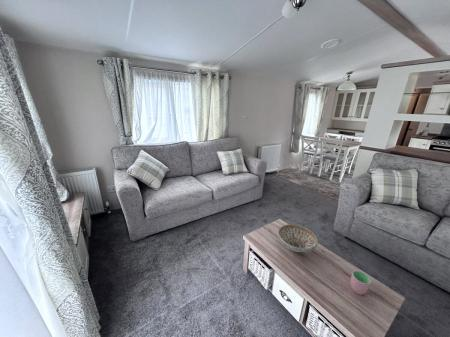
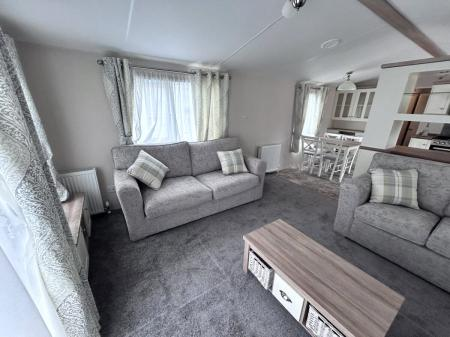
- decorative bowl (296, 241)
- cup (360, 282)
